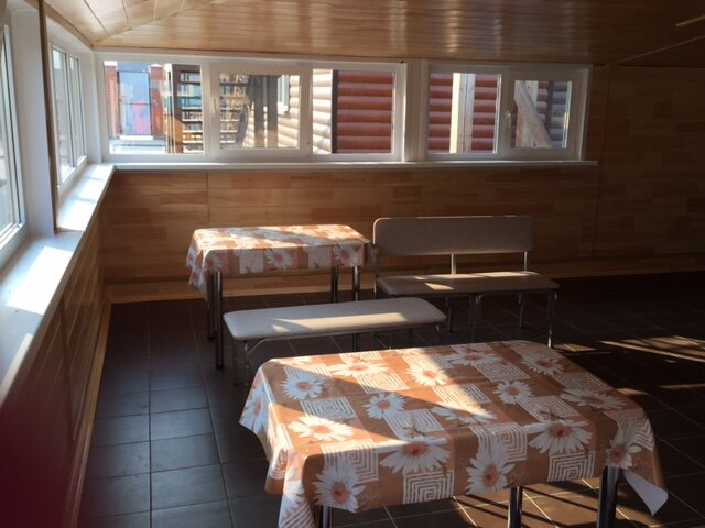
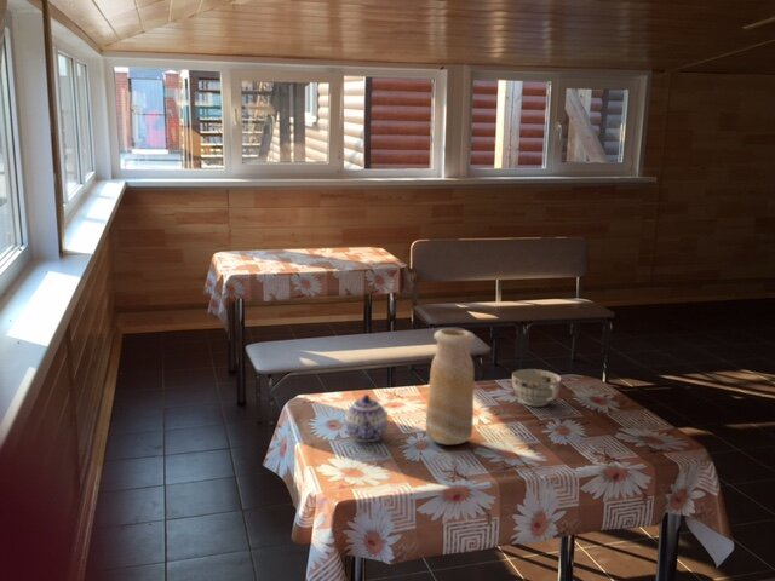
+ teapot (366, 416)
+ vase (450, 386)
+ teacup (539, 390)
